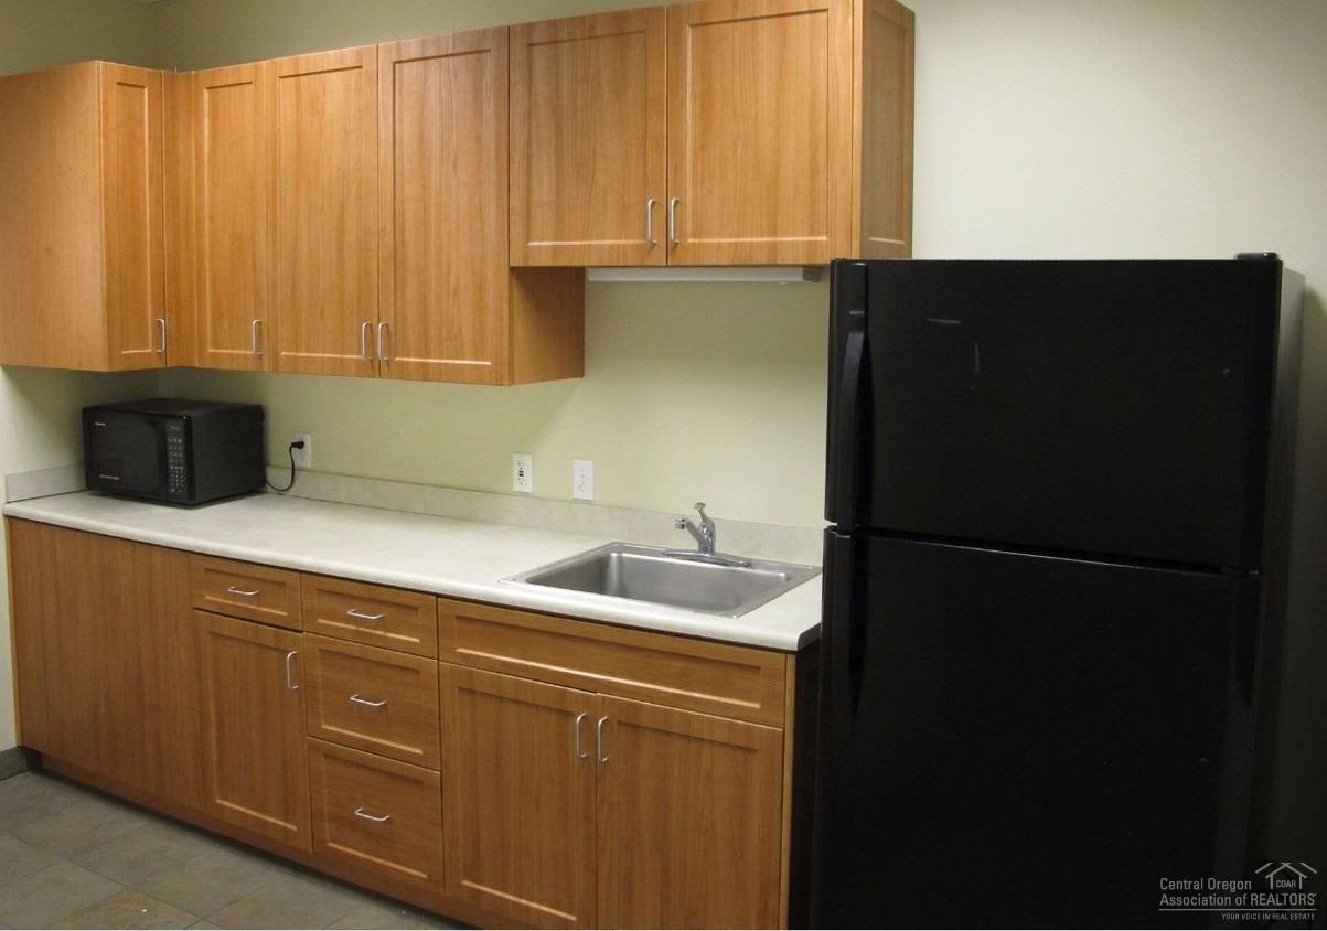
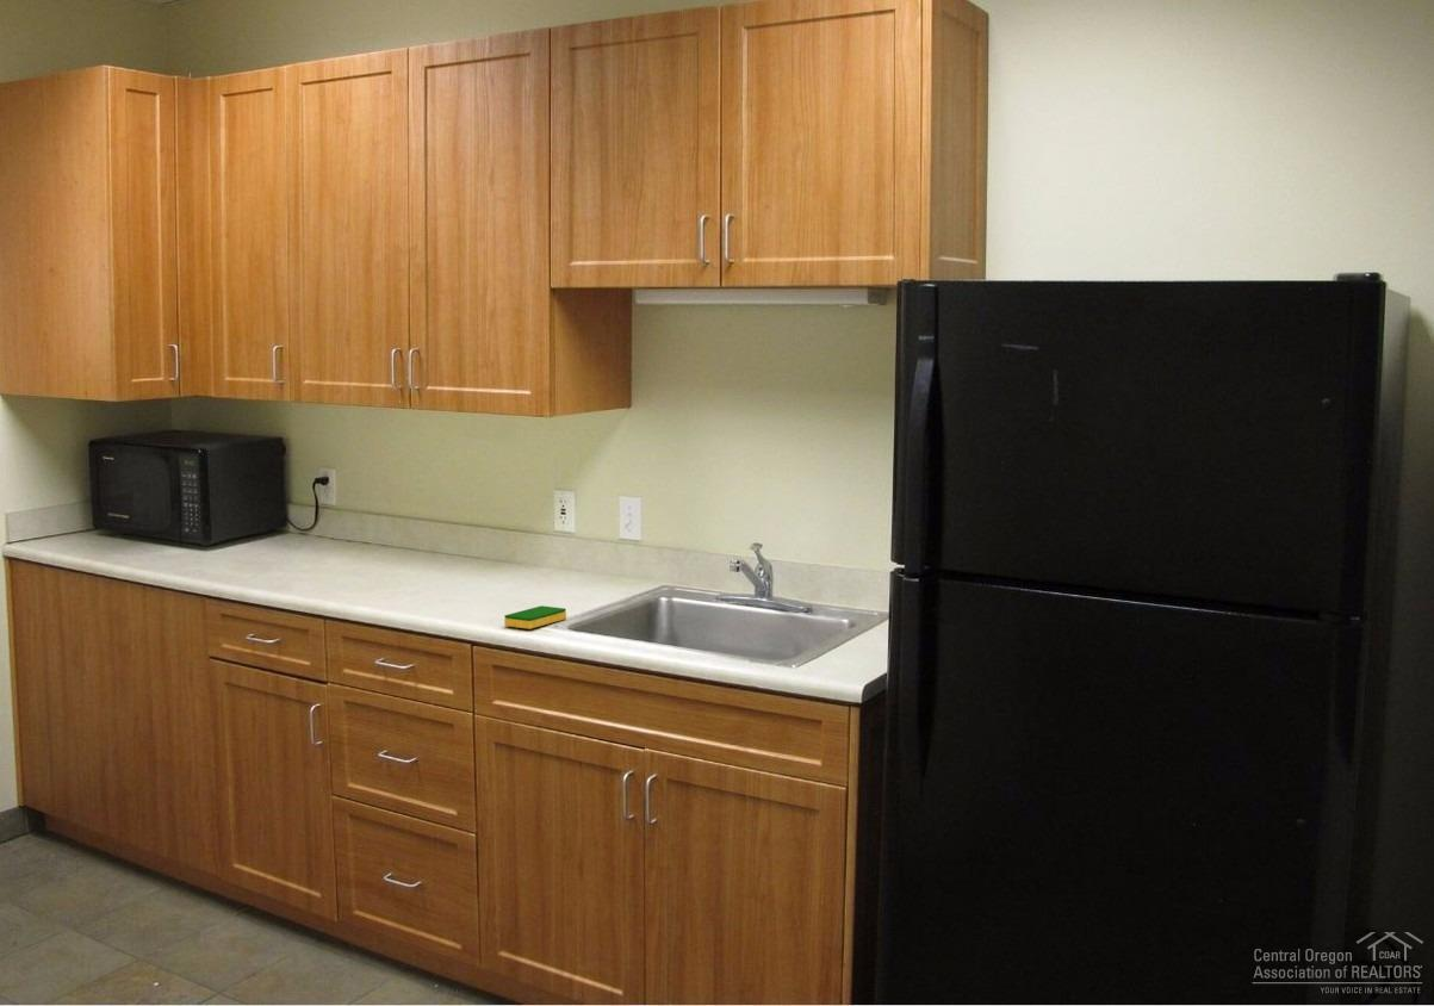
+ dish sponge (535, 616)
